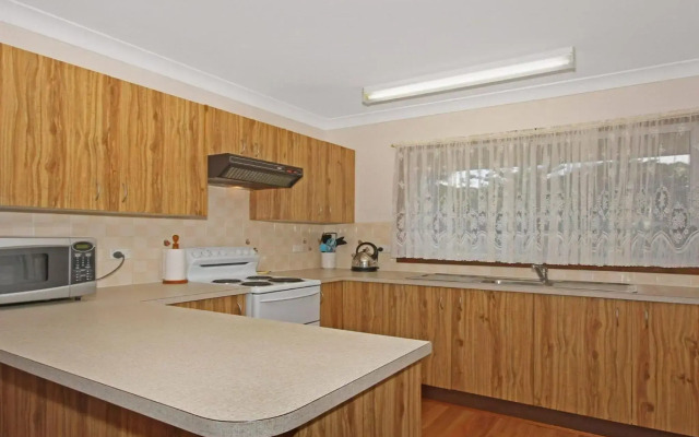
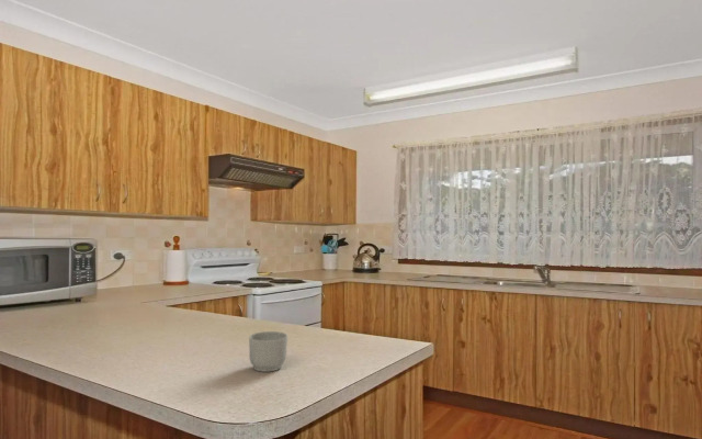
+ mug (271, 350)
